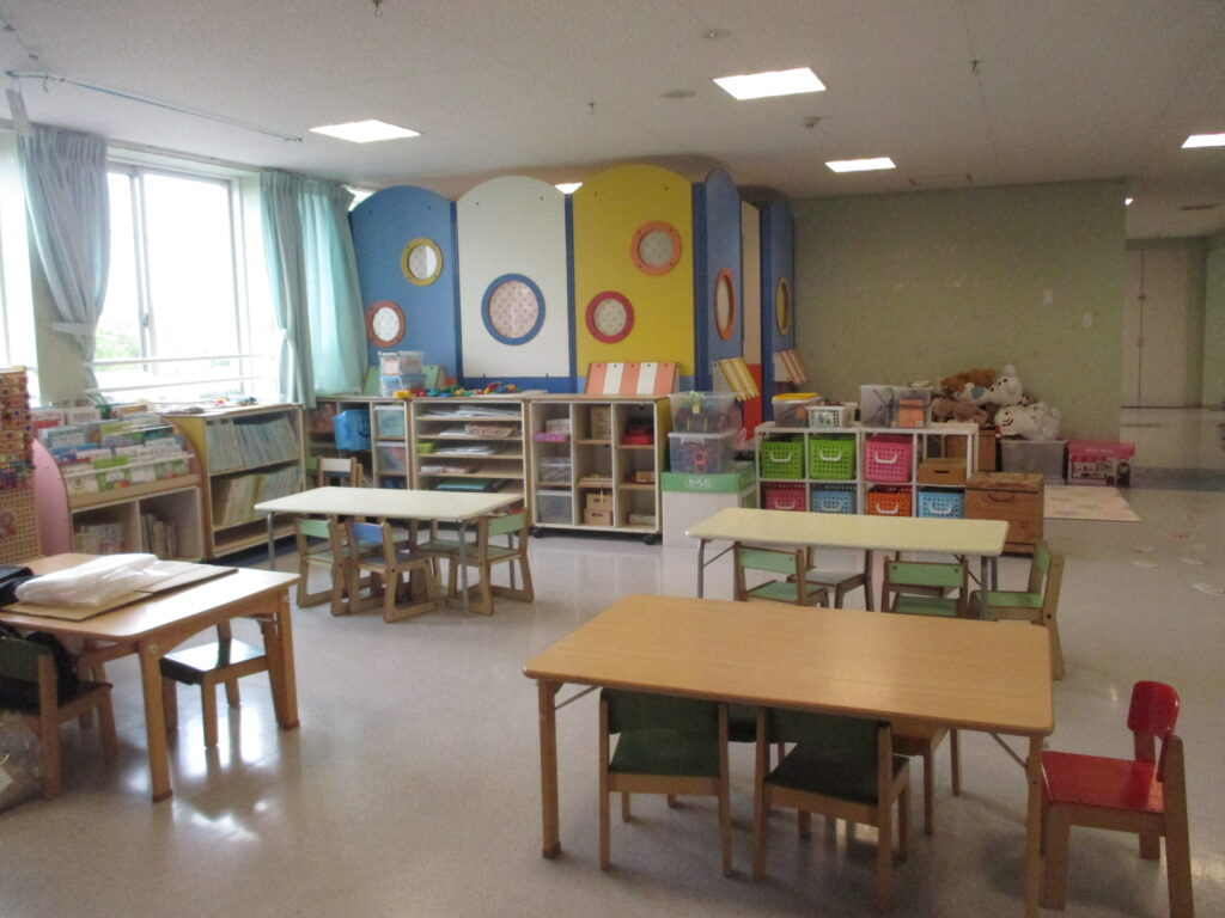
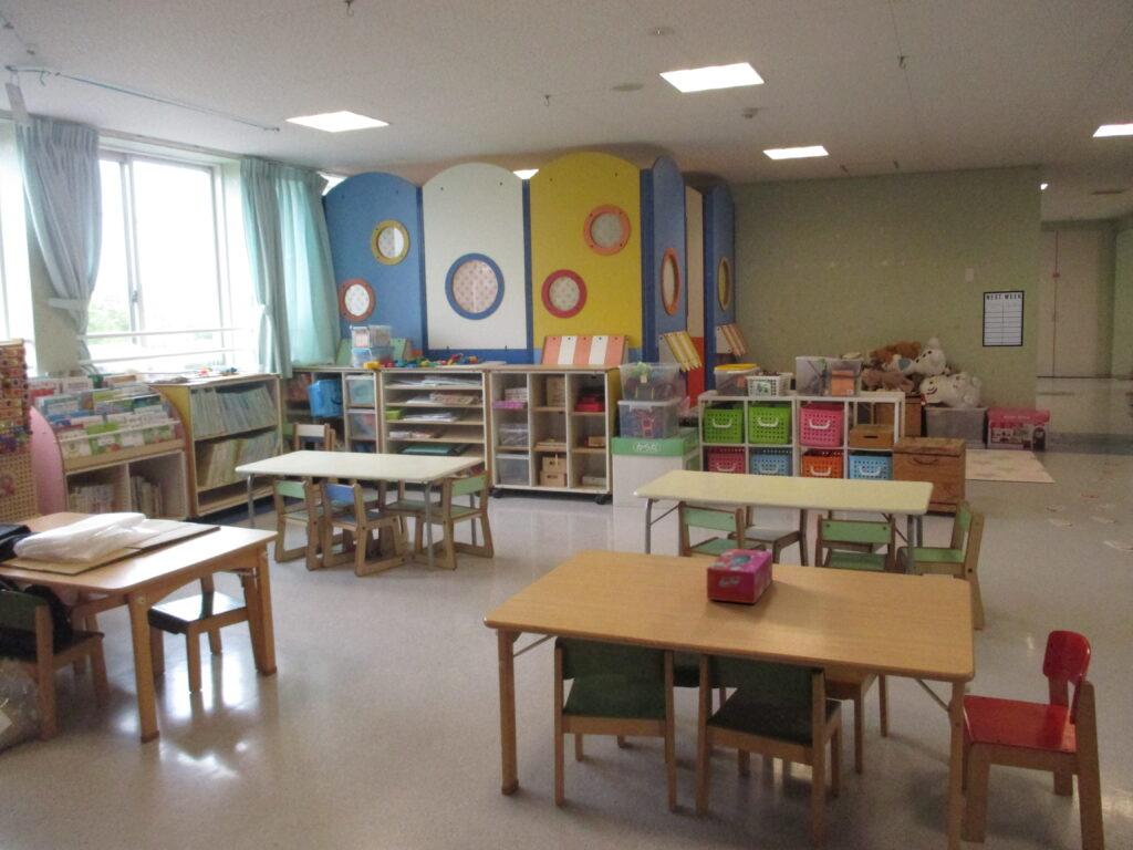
+ writing board (1002, 319)
+ tissue box (740, 574)
